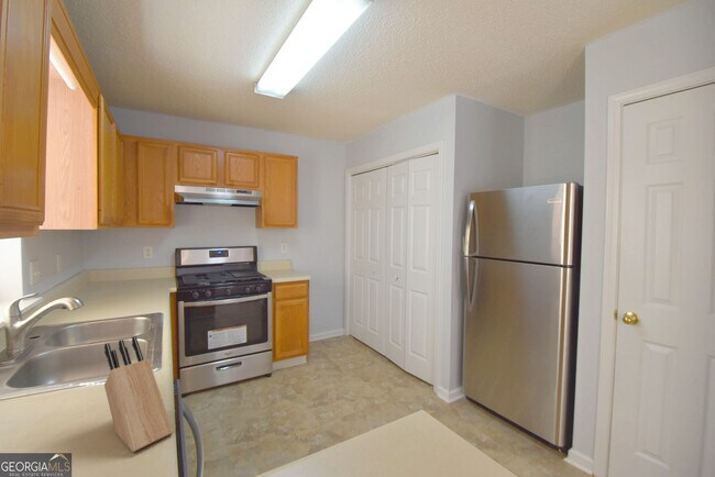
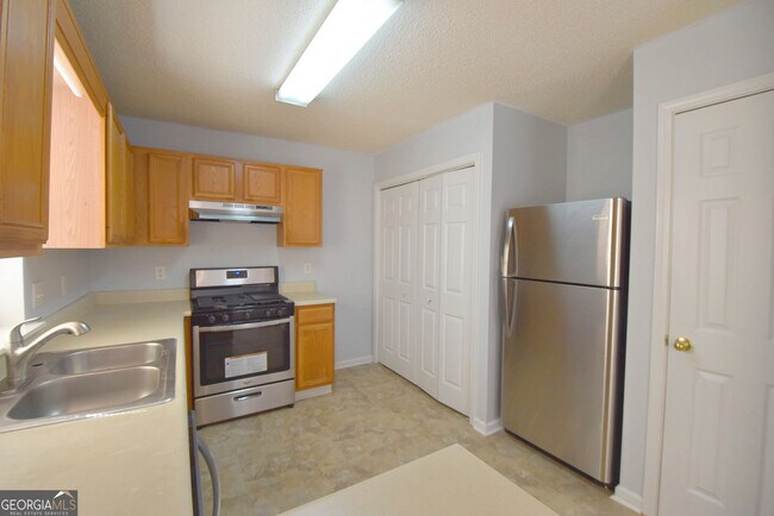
- knife block (134, 386)
